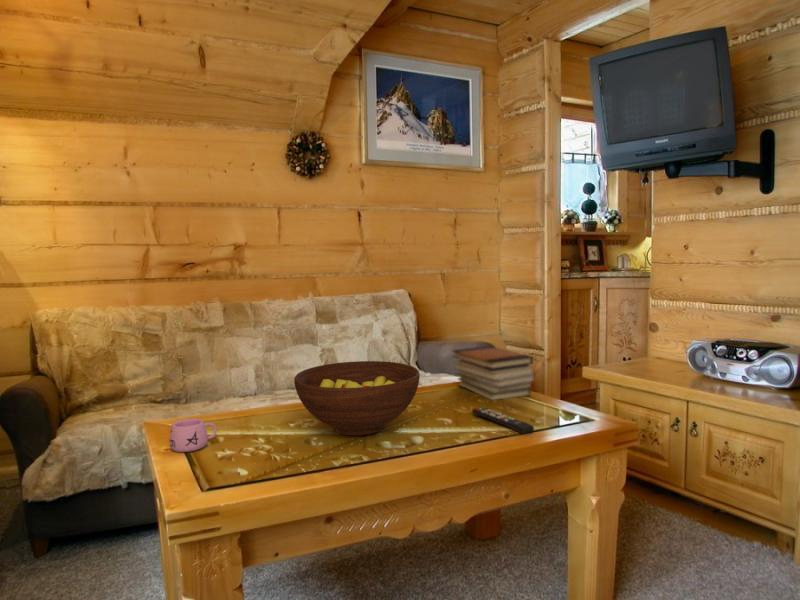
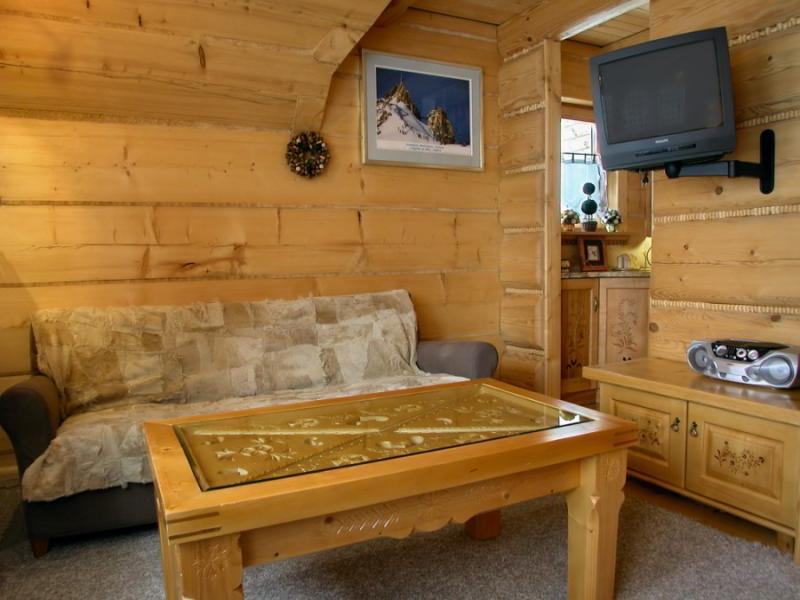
- remote control (501, 419)
- fruit bowl (358, 401)
- mug (193, 434)
- book stack (492, 371)
